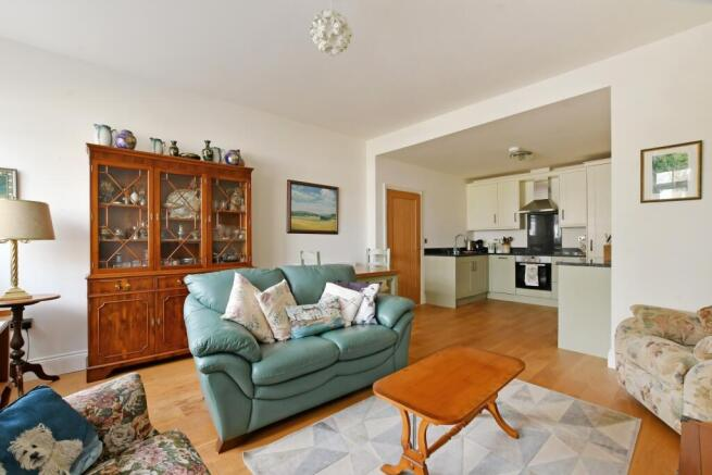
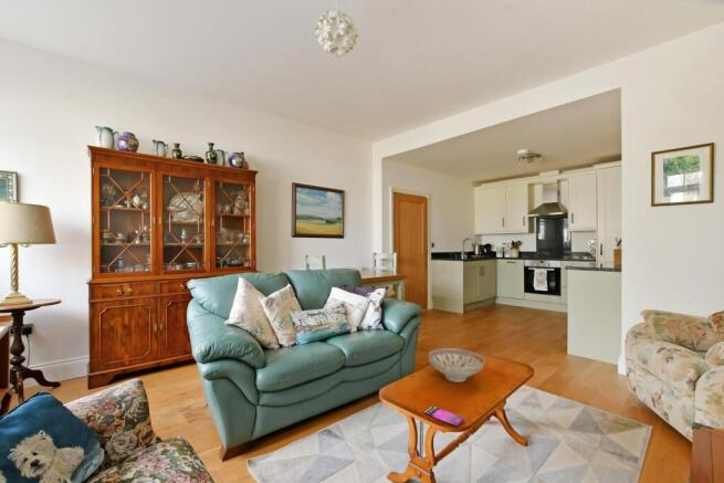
+ smartphone (443, 414)
+ decorative bowl (455, 367)
